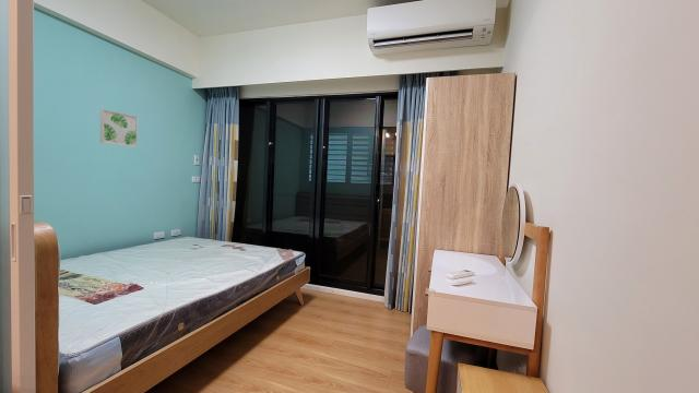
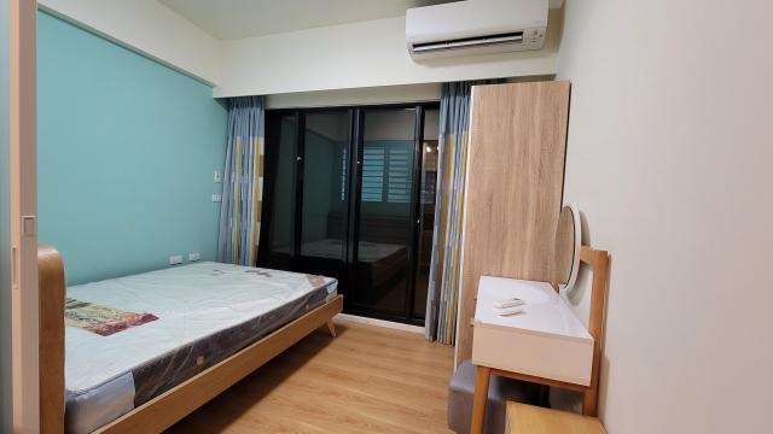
- wall art (119, 129)
